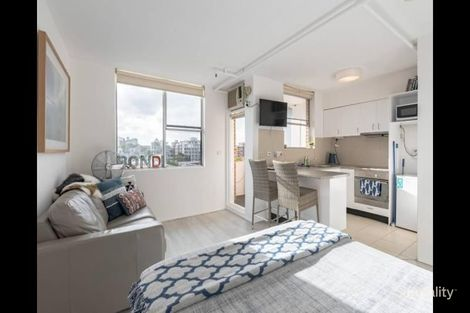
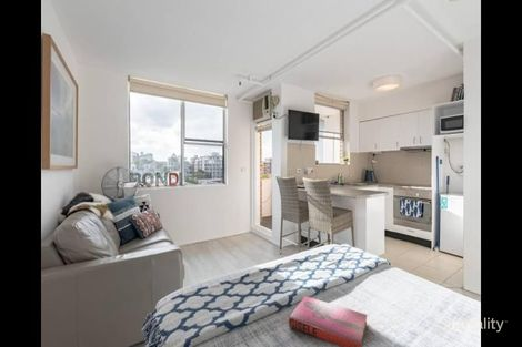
+ hardback book (328, 320)
